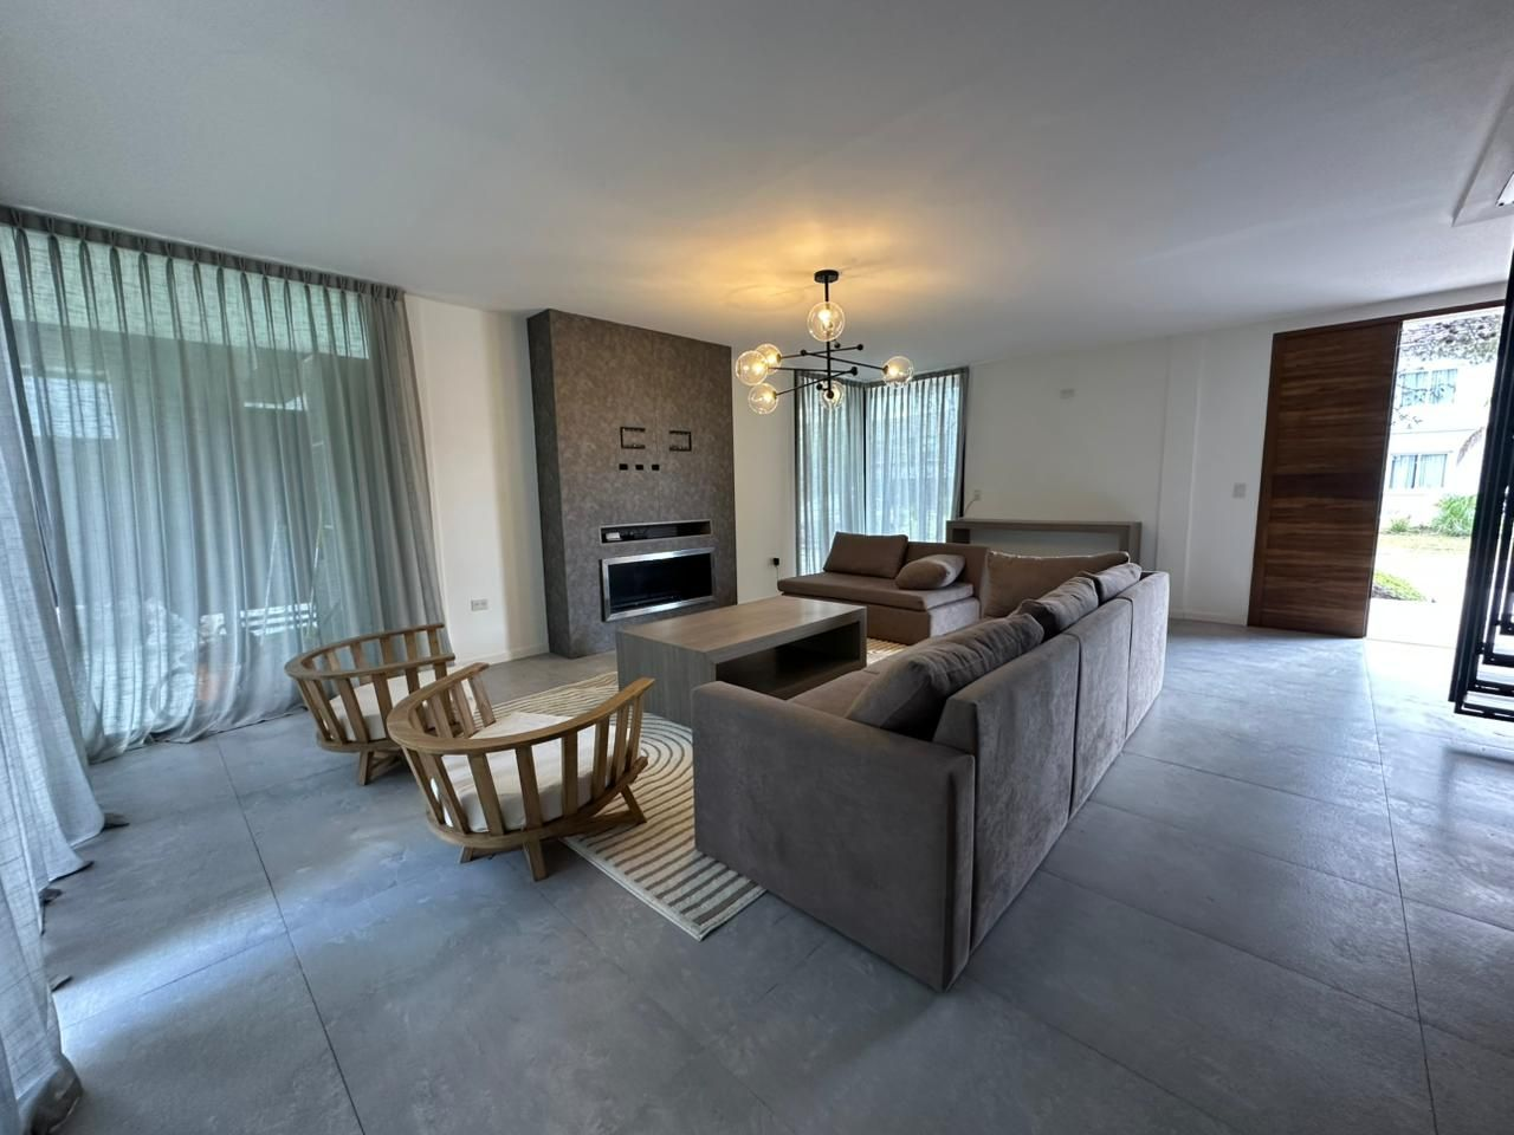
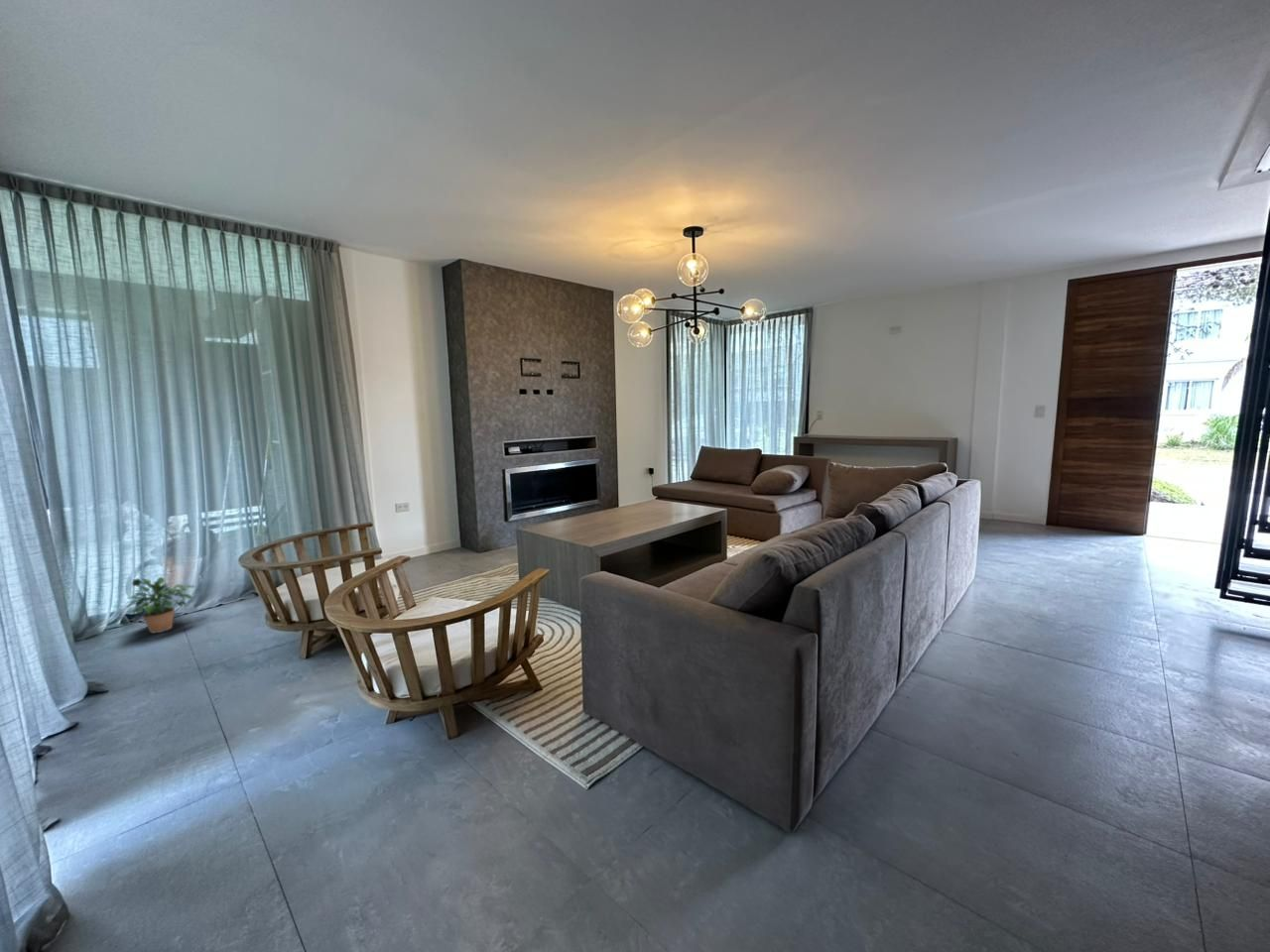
+ potted plant (163, 600)
